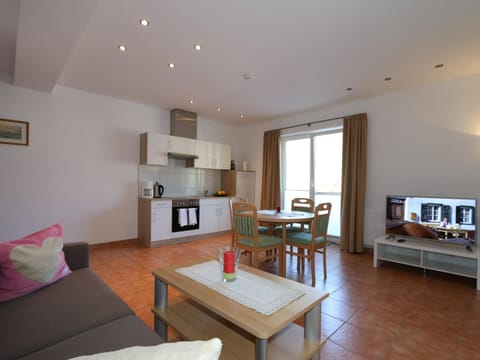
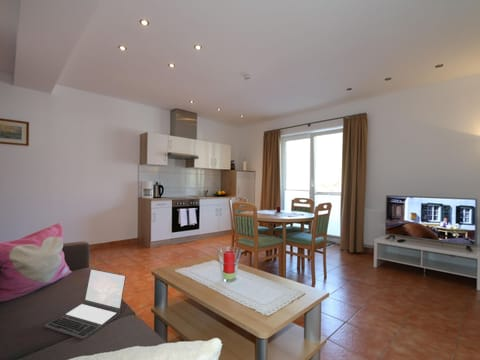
+ laptop (87, 299)
